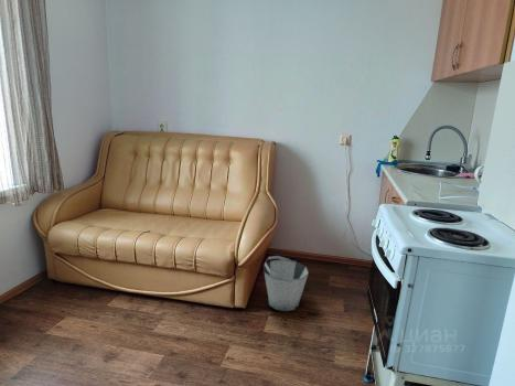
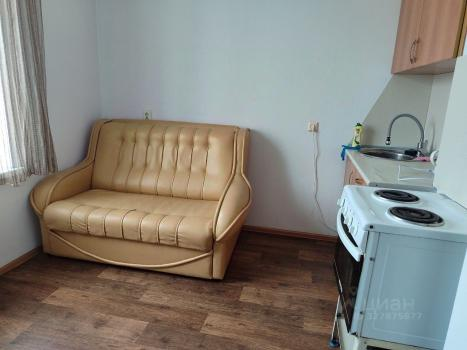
- bucket (285, 282)
